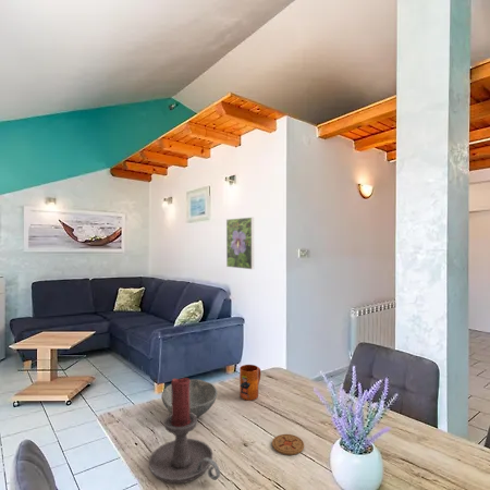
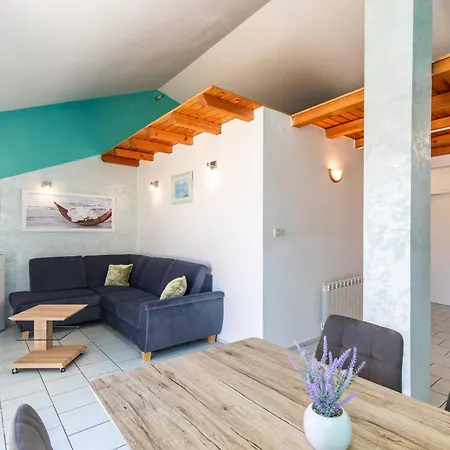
- mug (252, 380)
- coaster (287, 443)
- candle holder (187, 424)
- bowl (189, 401)
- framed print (240, 243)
